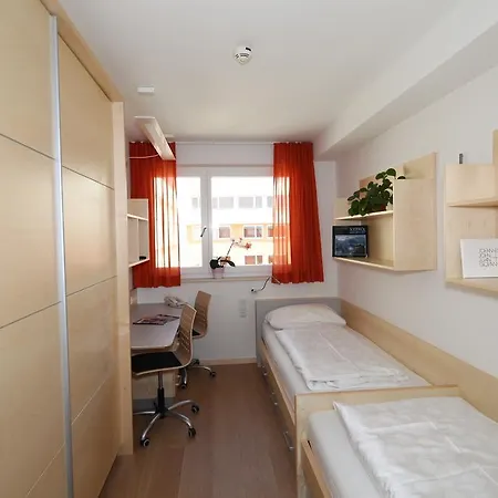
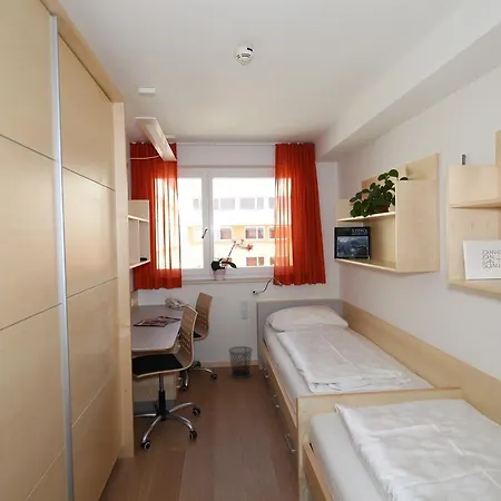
+ waste bin (240, 362)
